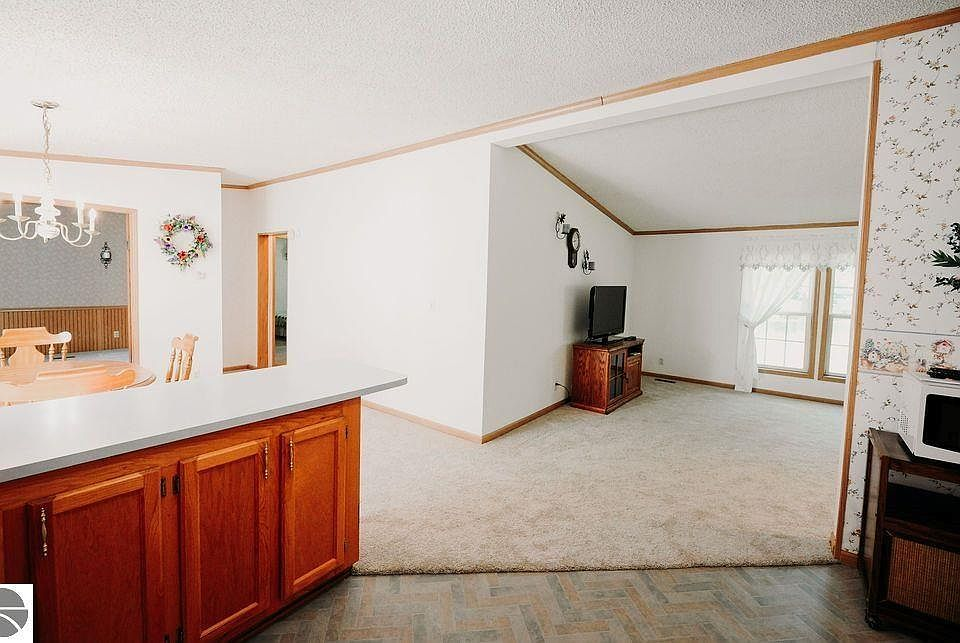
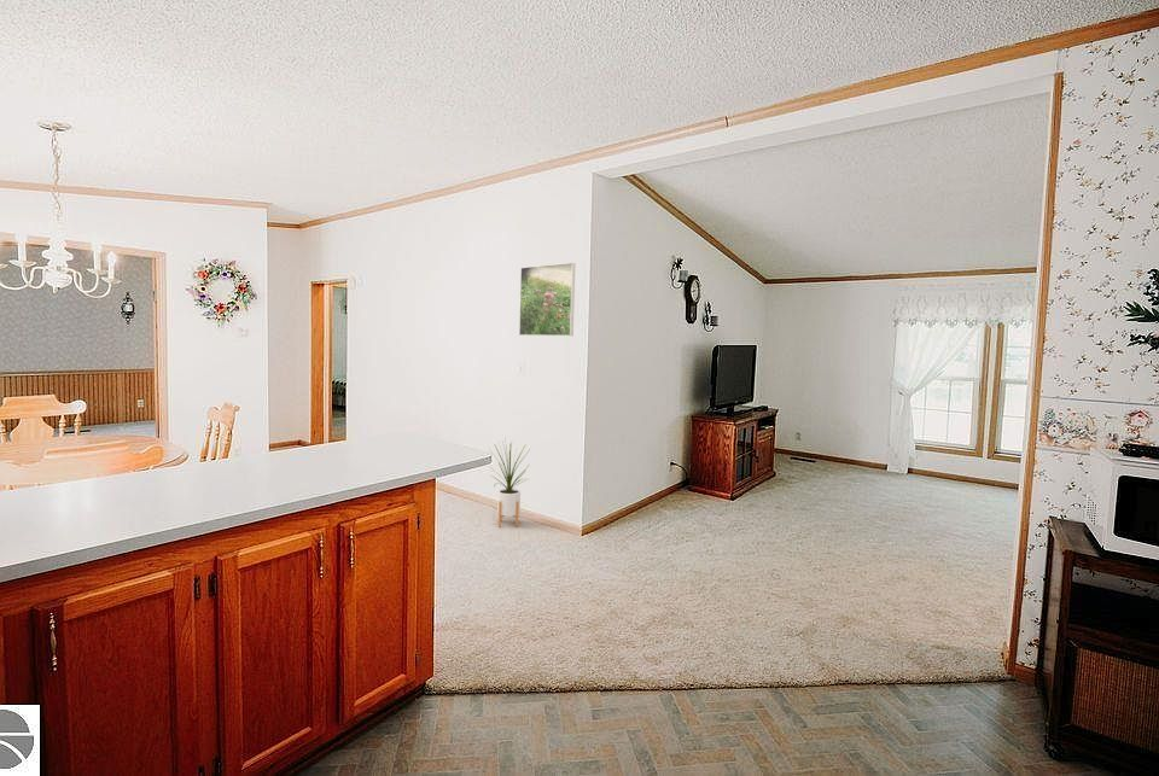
+ house plant (511, 480)
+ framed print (546, 301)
